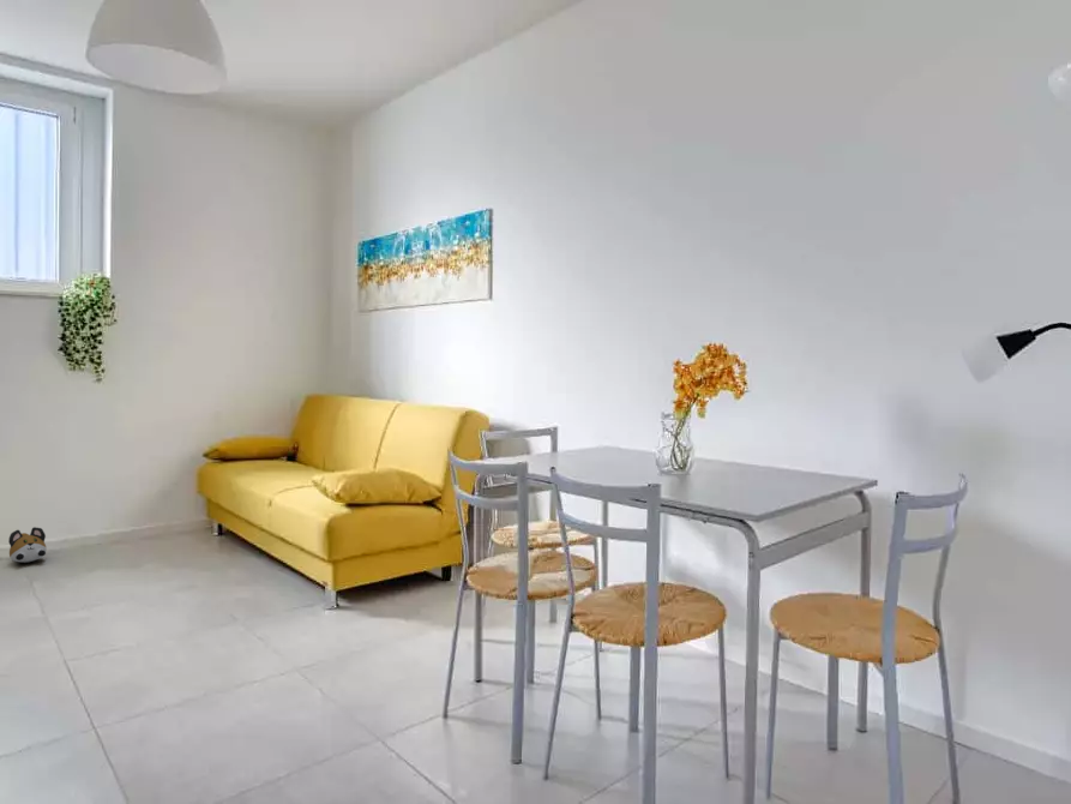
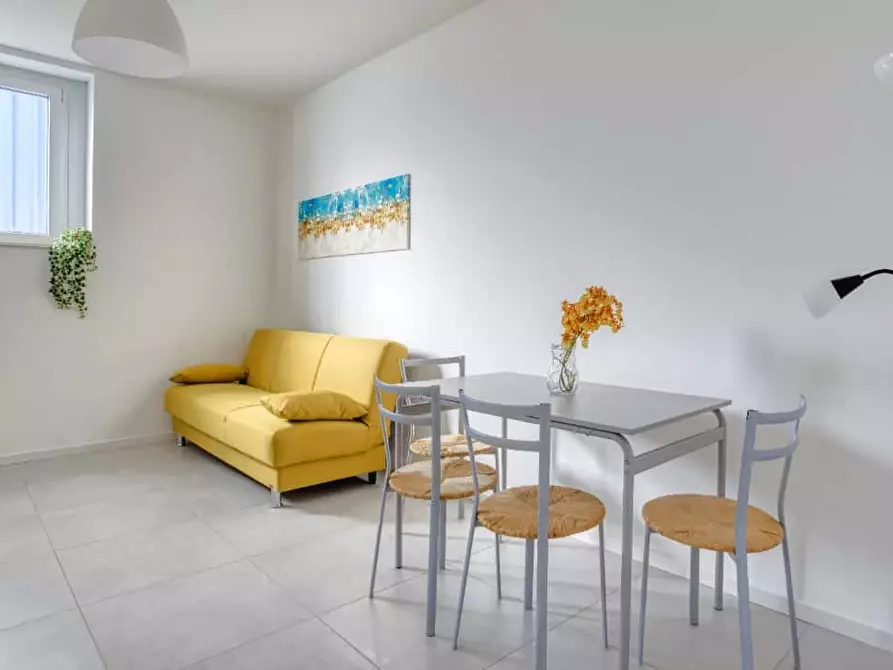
- plush toy (26, 544)
